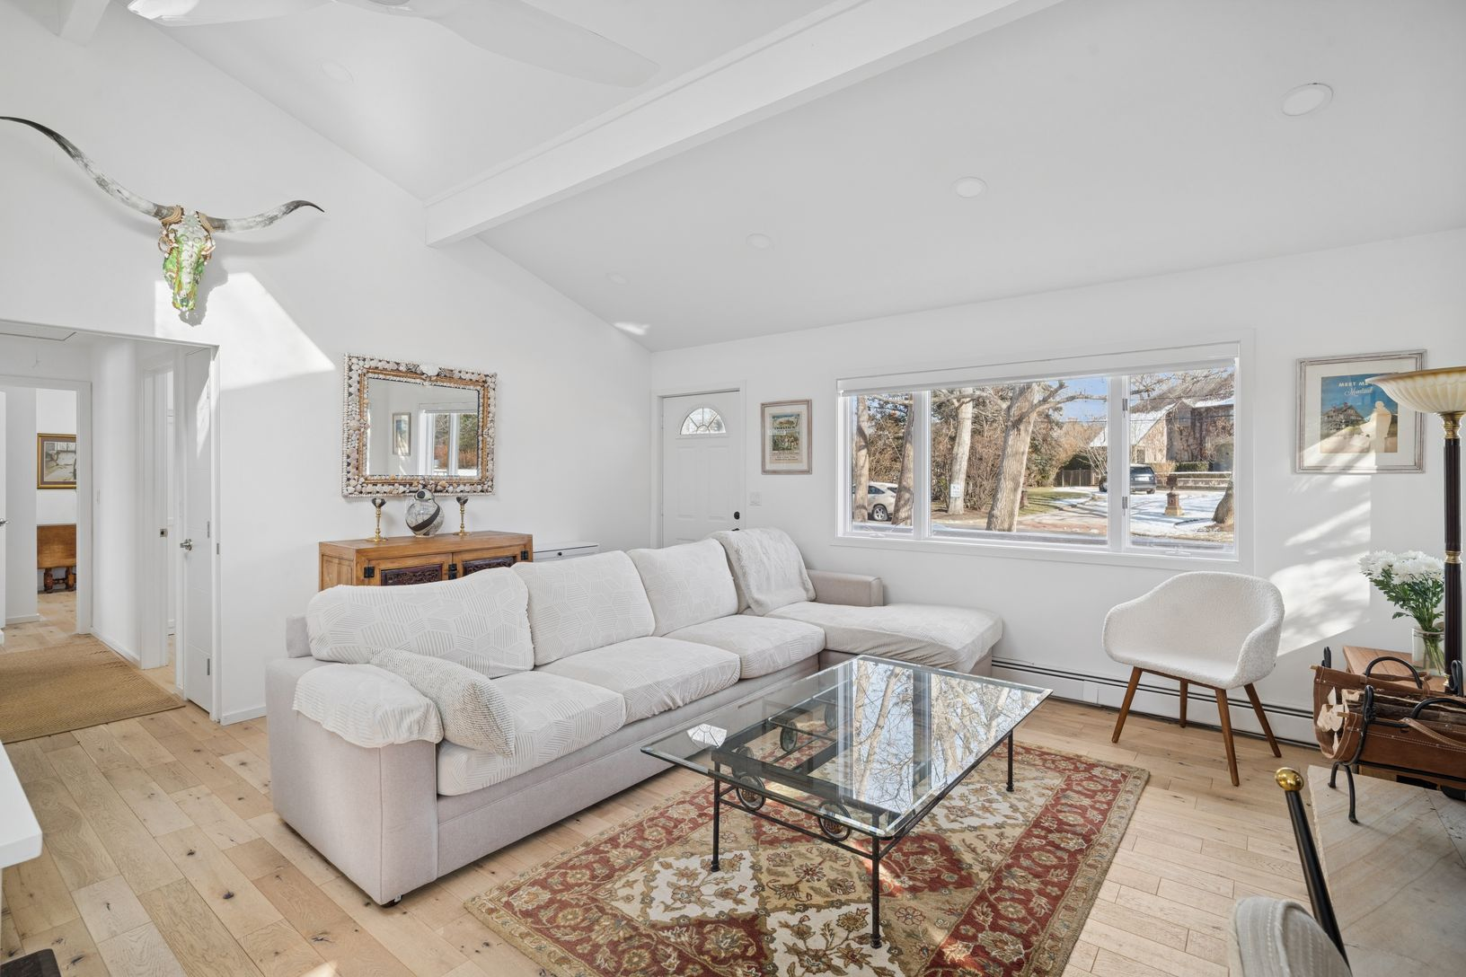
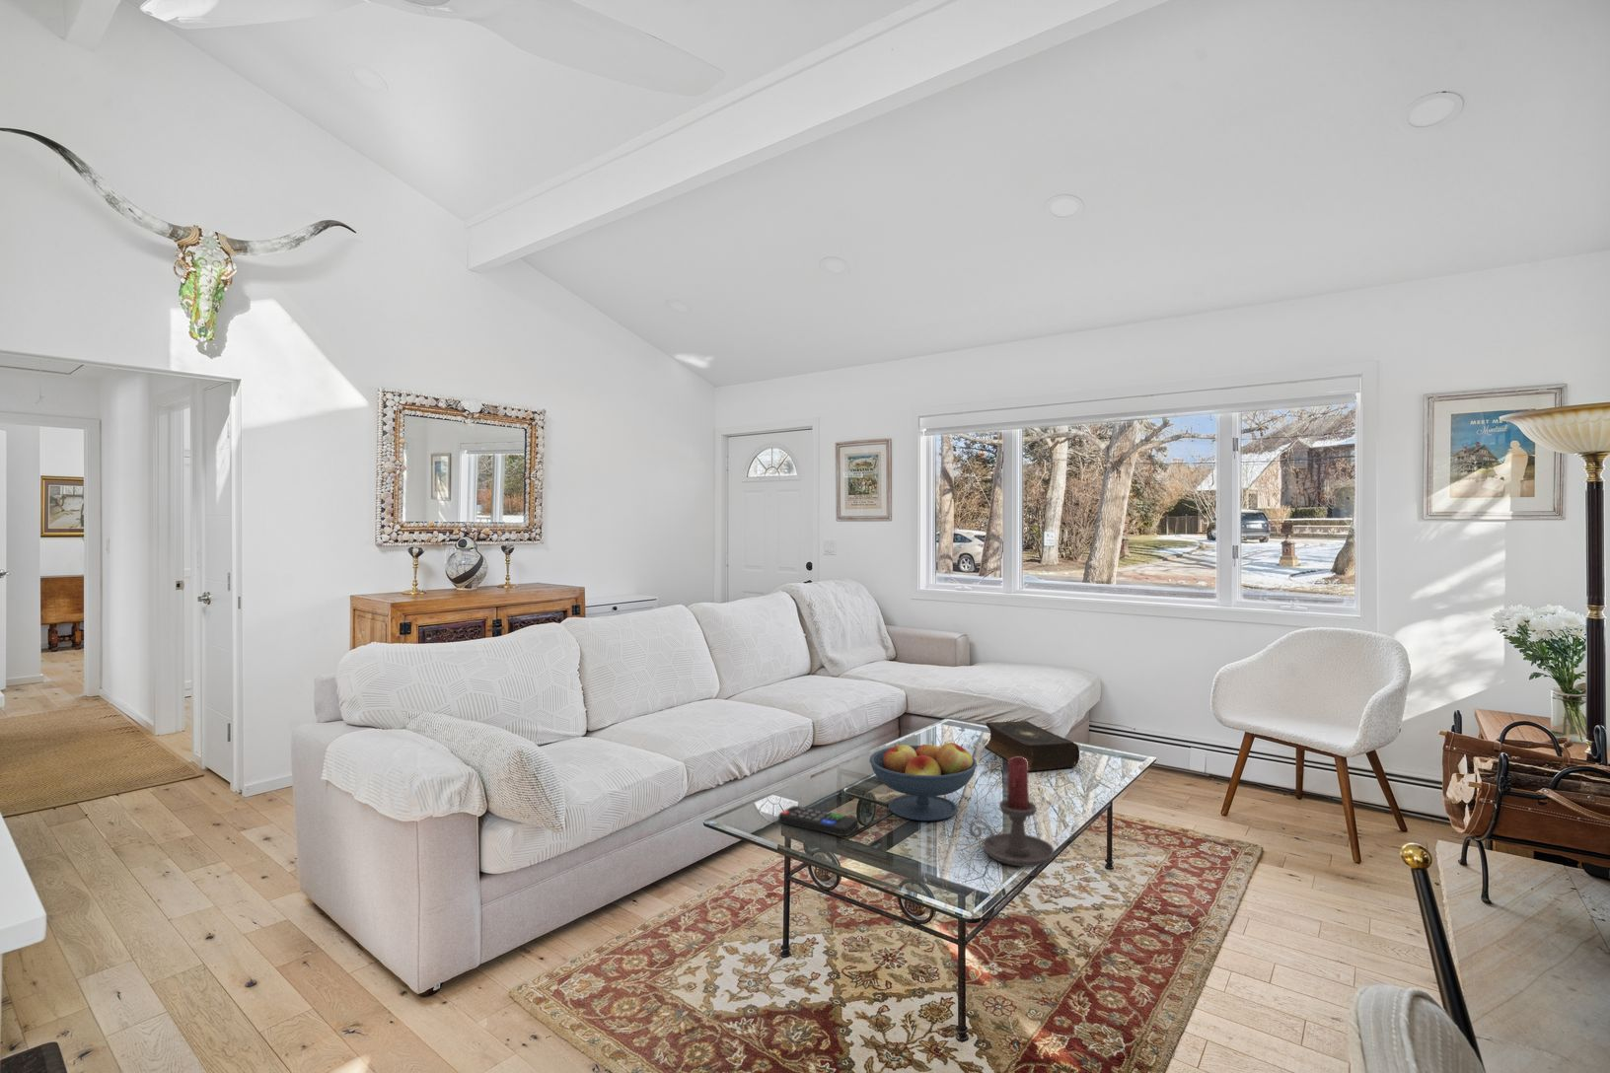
+ fruit bowl (922, 775)
+ book (1029, 742)
+ candle holder (1009, 804)
+ remote control (818, 819)
